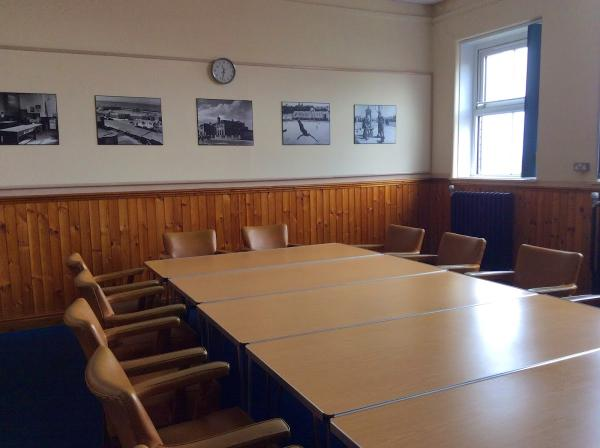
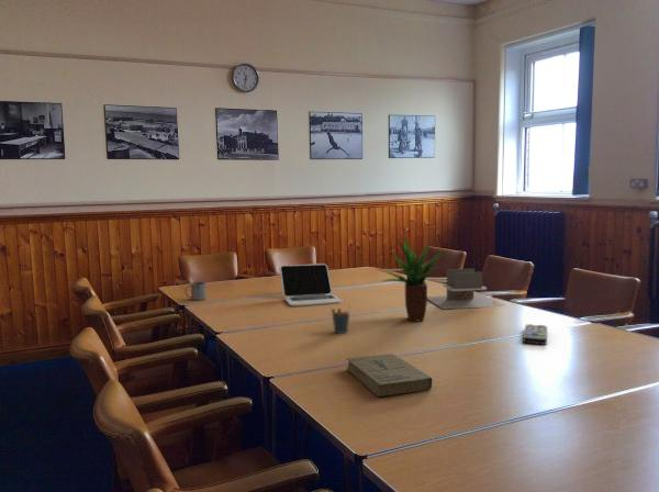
+ book (387, 372)
+ potted plant (411, 279)
+ desk organizer (463, 286)
+ laptop (310, 283)
+ remote control (535, 333)
+ mug (196, 291)
+ pen holder (340, 318)
